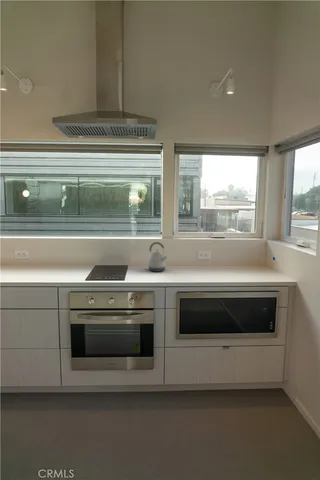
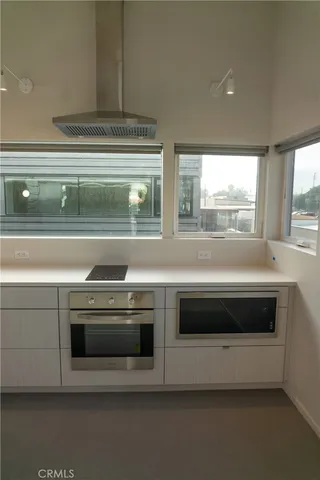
- kettle (157, 256)
